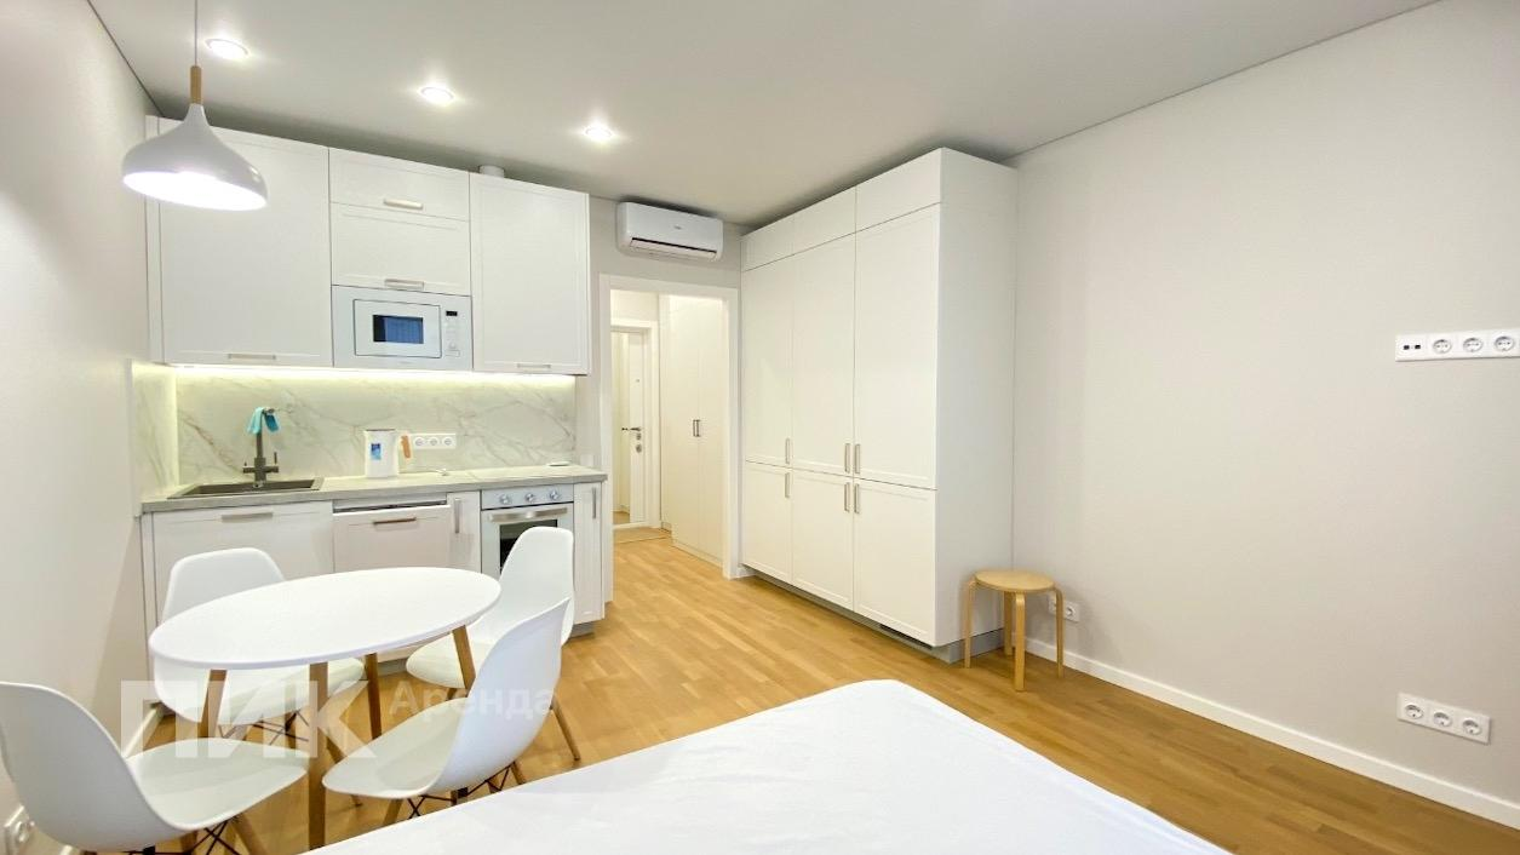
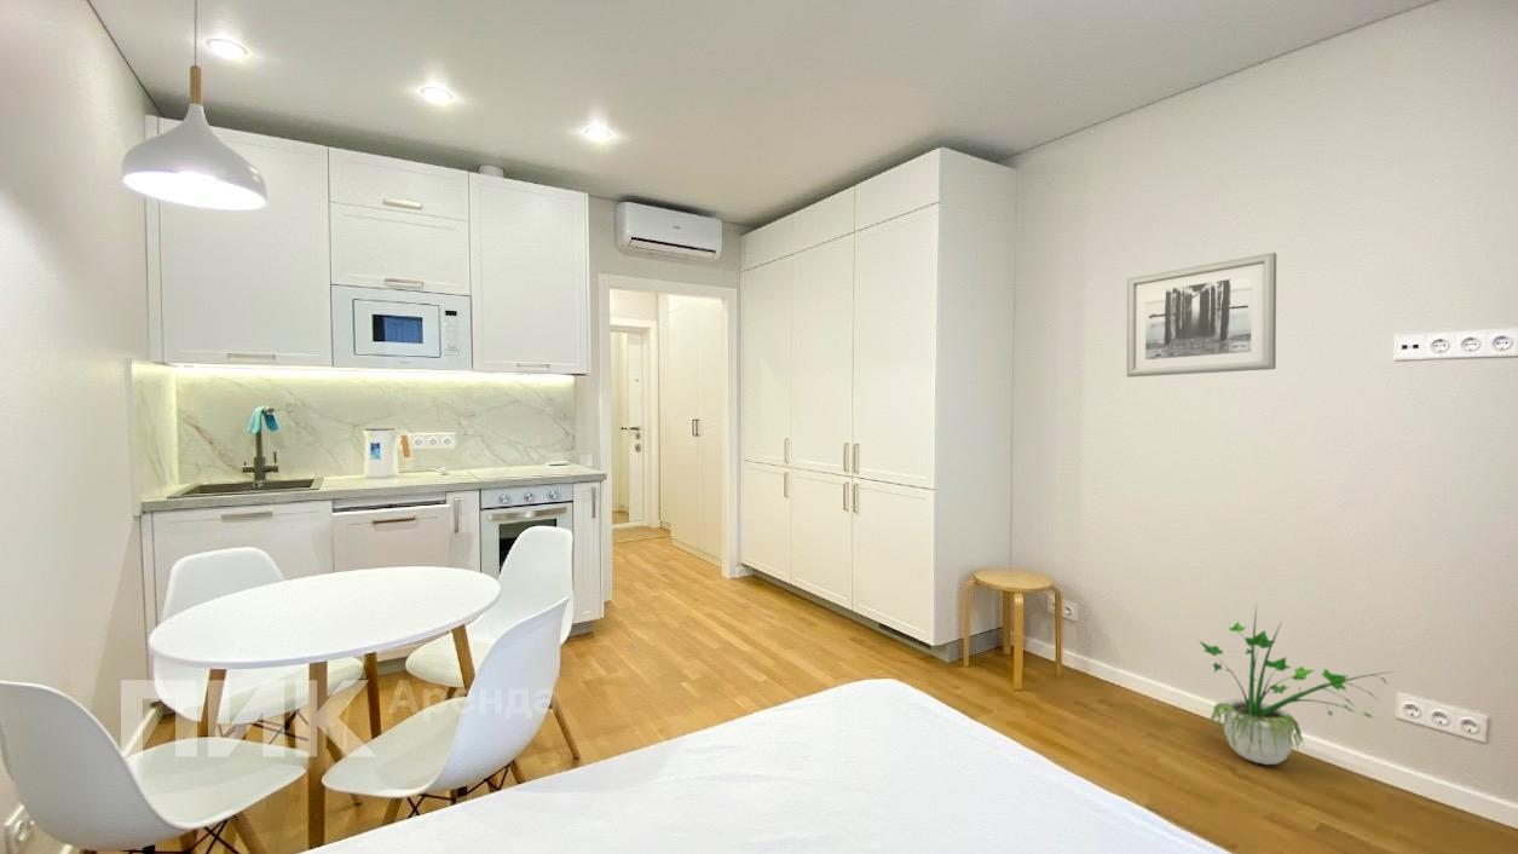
+ potted plant (1287, 687)
+ wall art (1195, 319)
